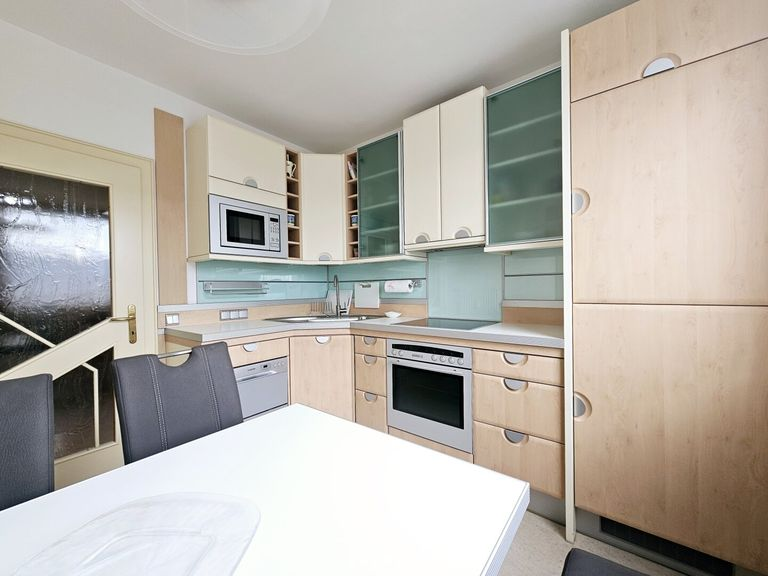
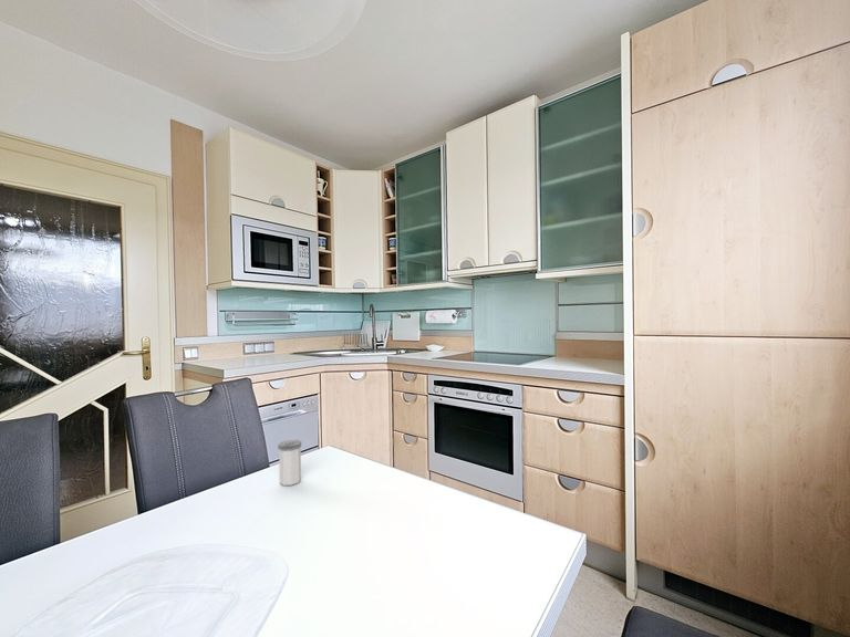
+ salt shaker (290, 461)
